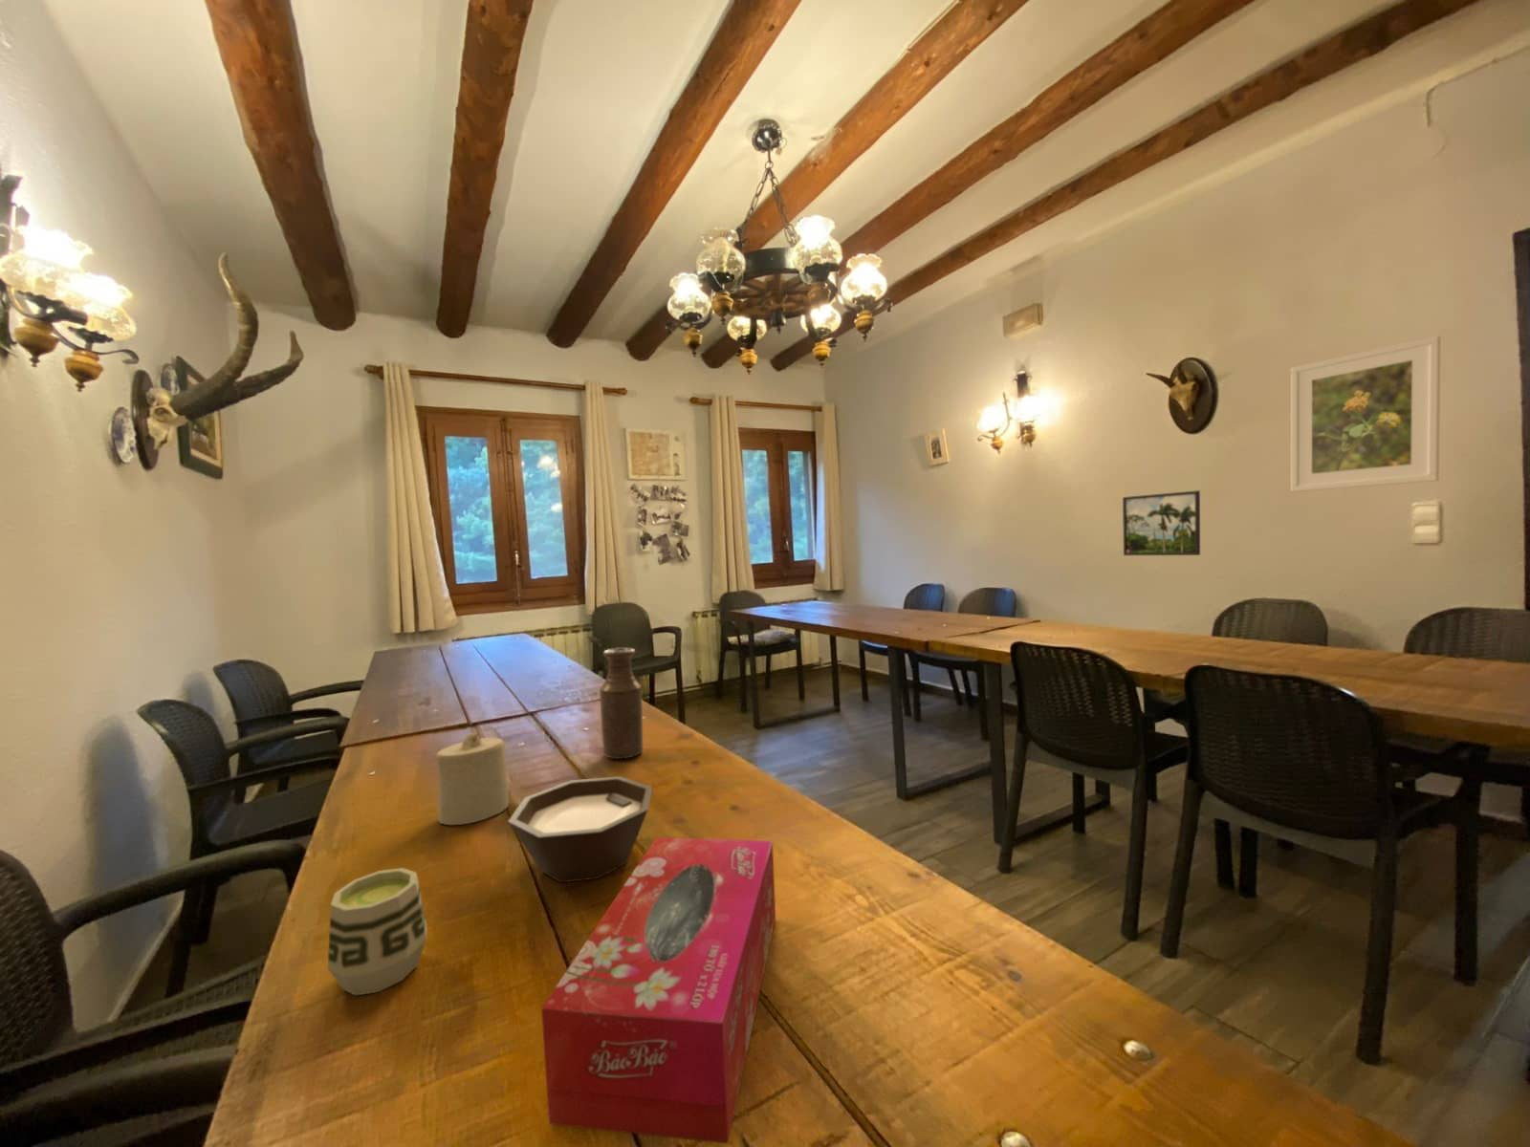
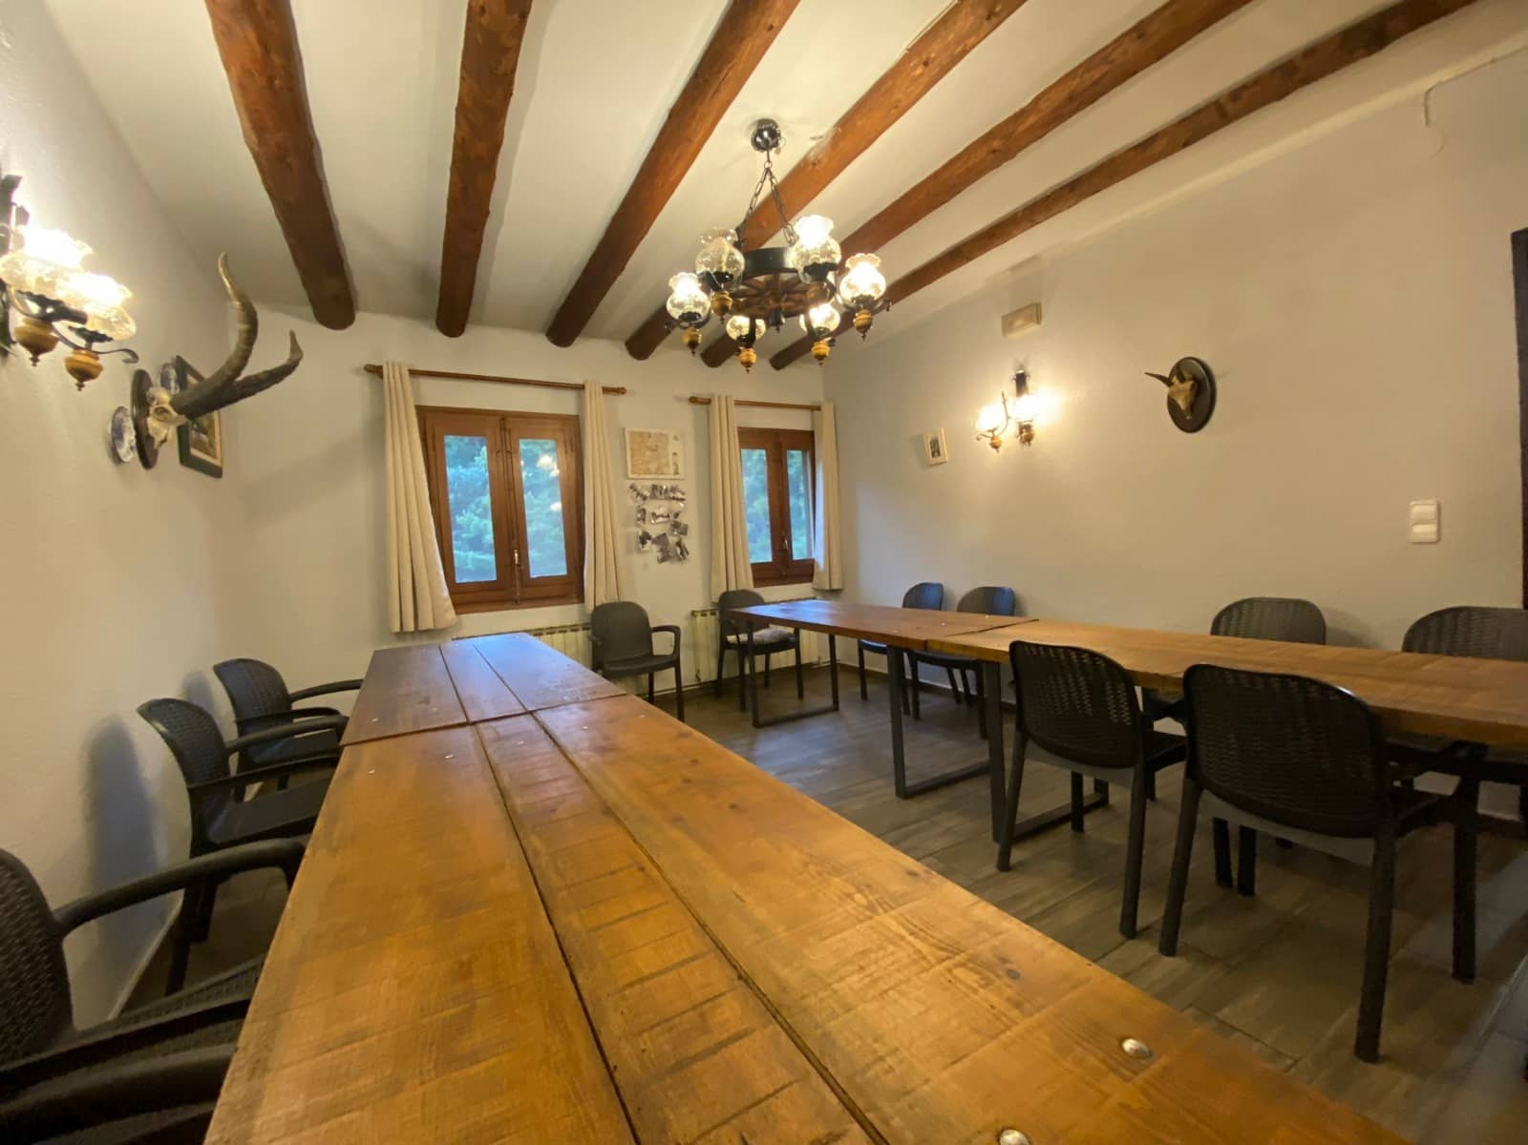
- cup (378, 929)
- tissue box (683, 953)
- bottle (620, 701)
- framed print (1359, 419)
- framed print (1159, 525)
- bowl (585, 830)
- candle (471, 772)
